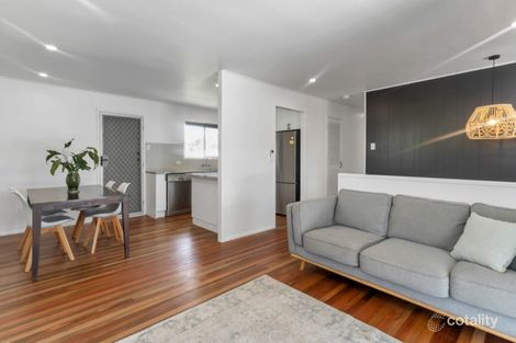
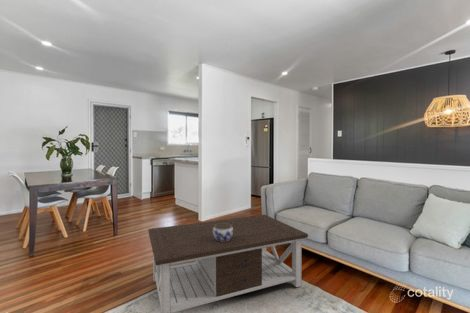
+ coffee table (225, 257)
+ jar (223, 232)
